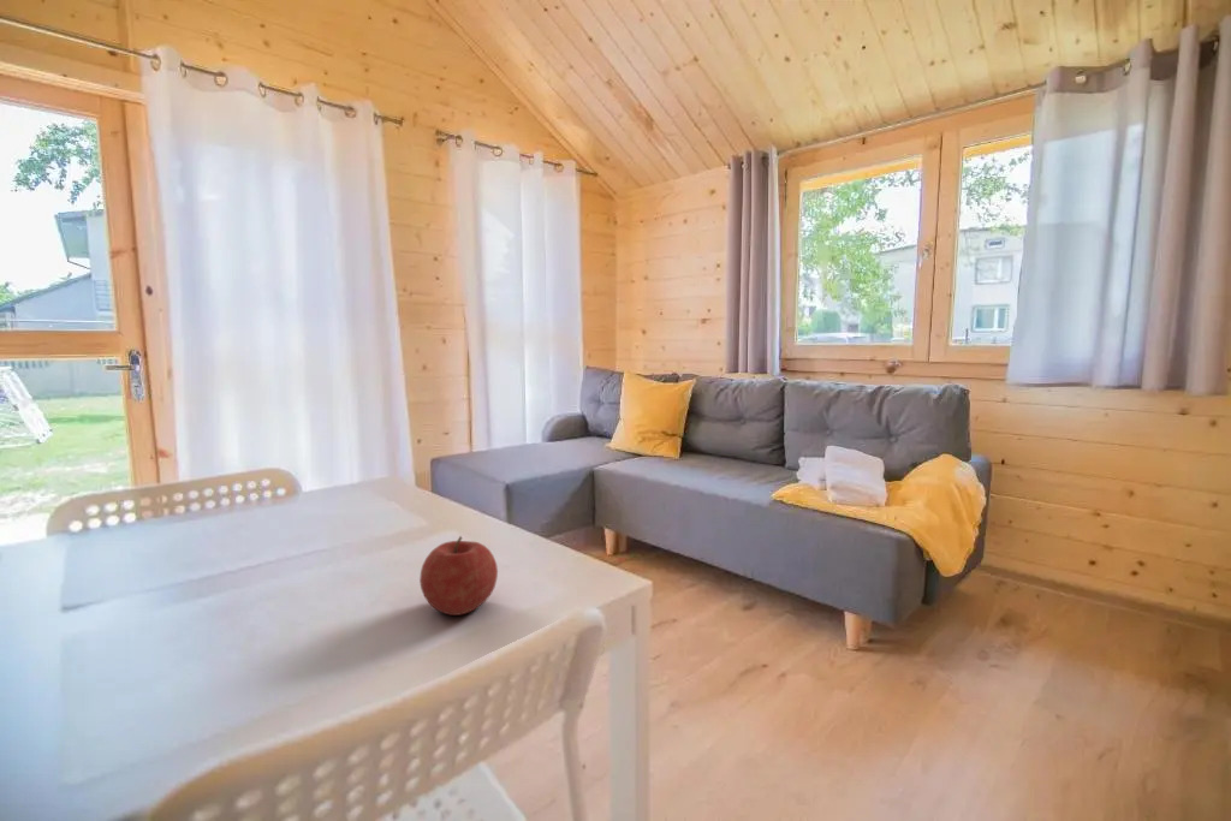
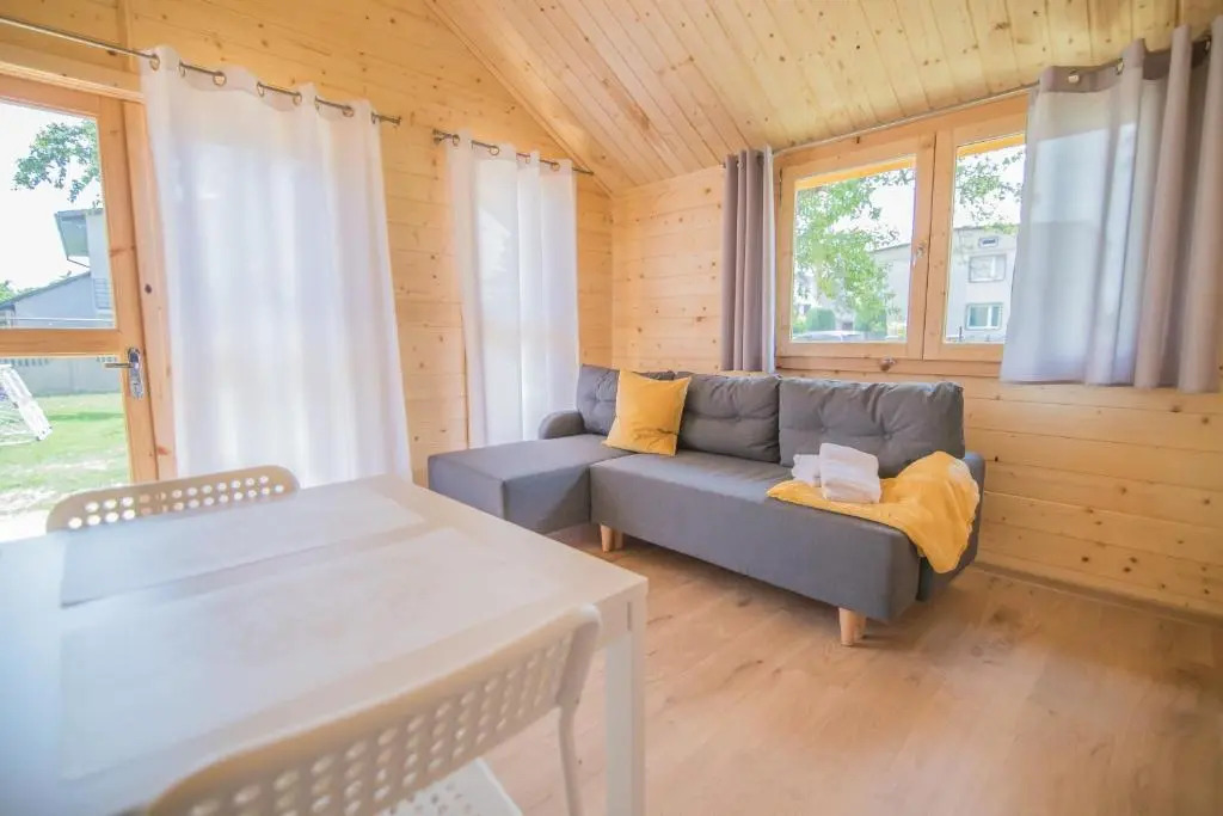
- fruit (459, 570)
